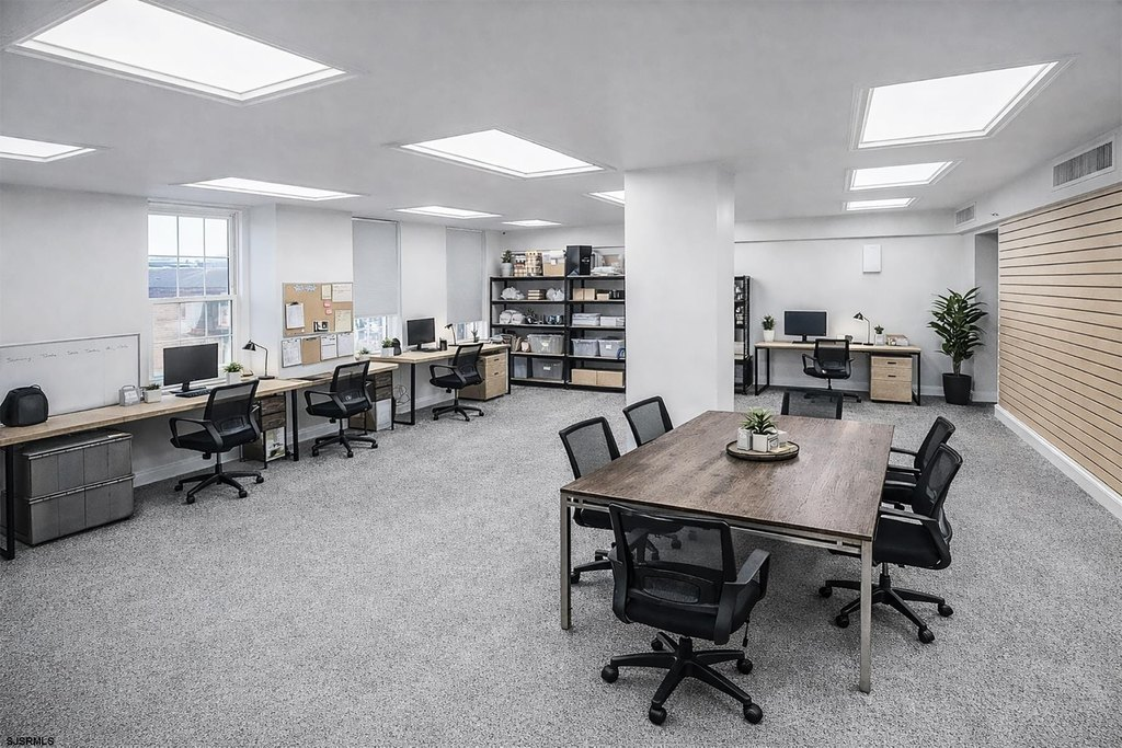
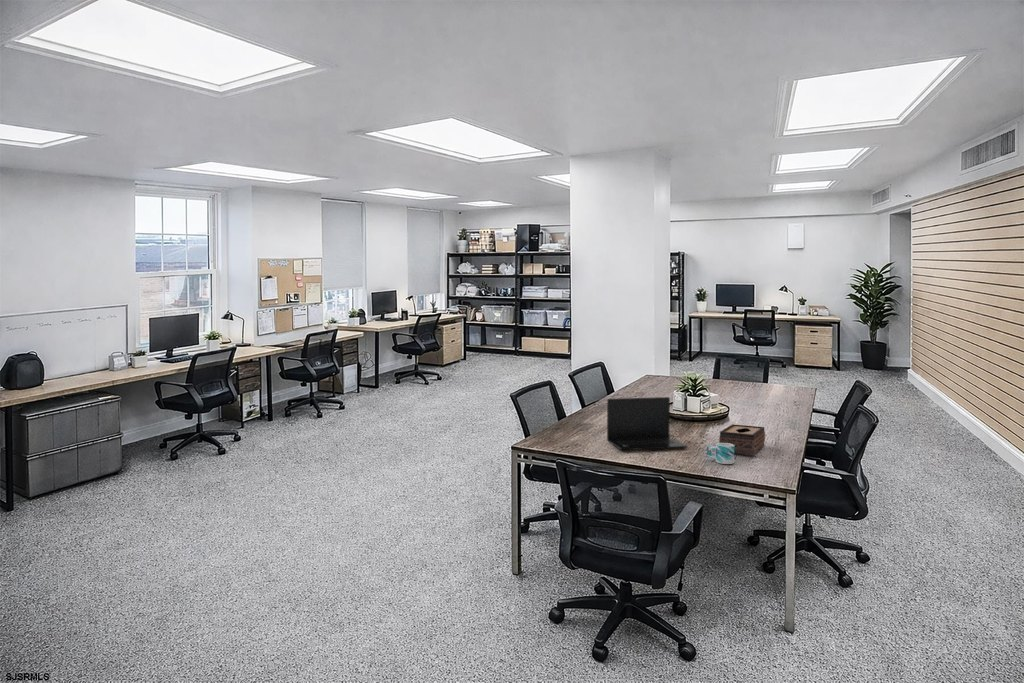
+ tissue box (742, 439)
+ laptop (646, 422)
+ mug (720, 452)
